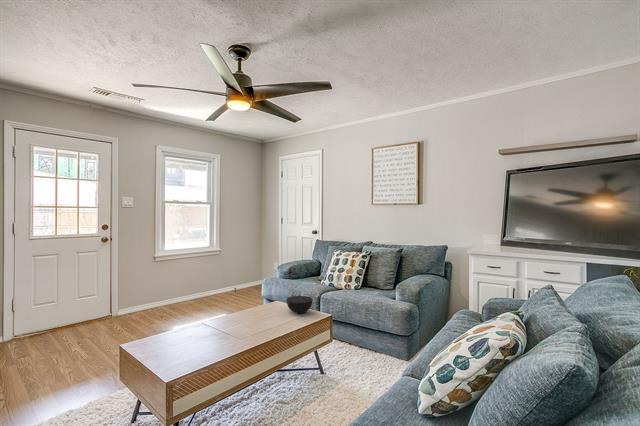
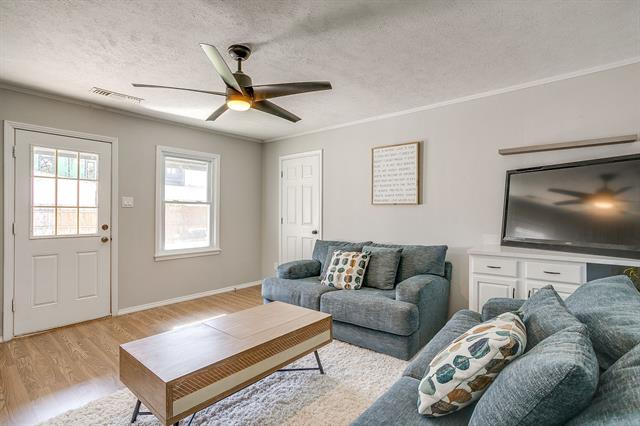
- bowl (299, 305)
